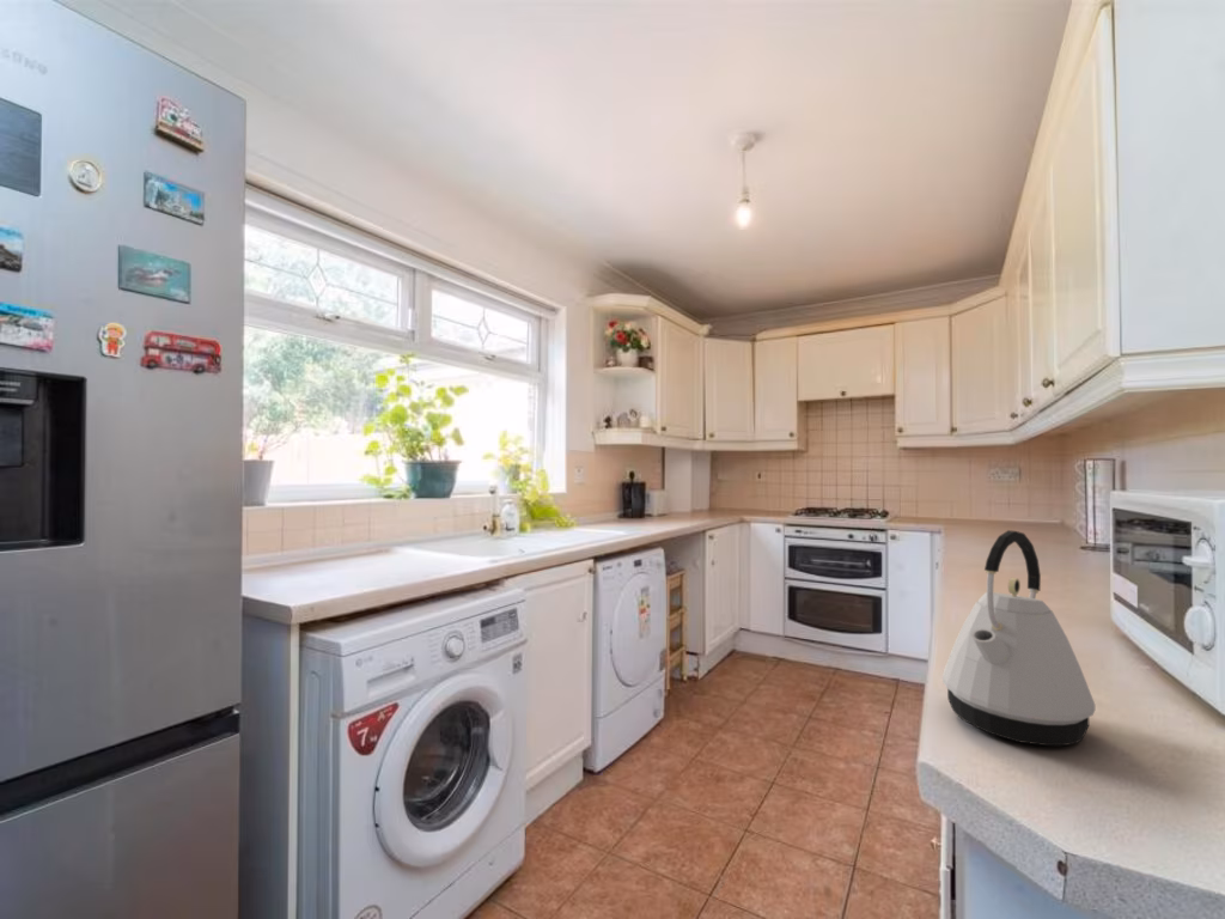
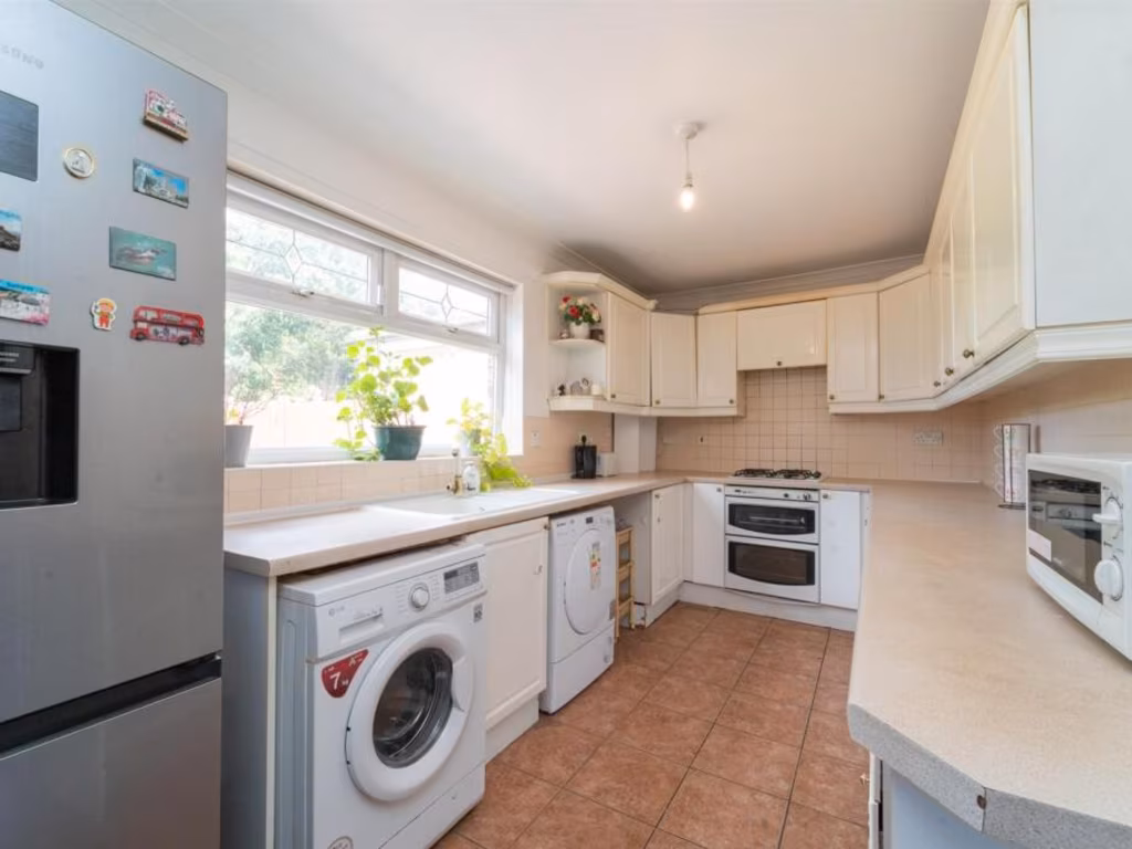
- kettle (1011, 627)
